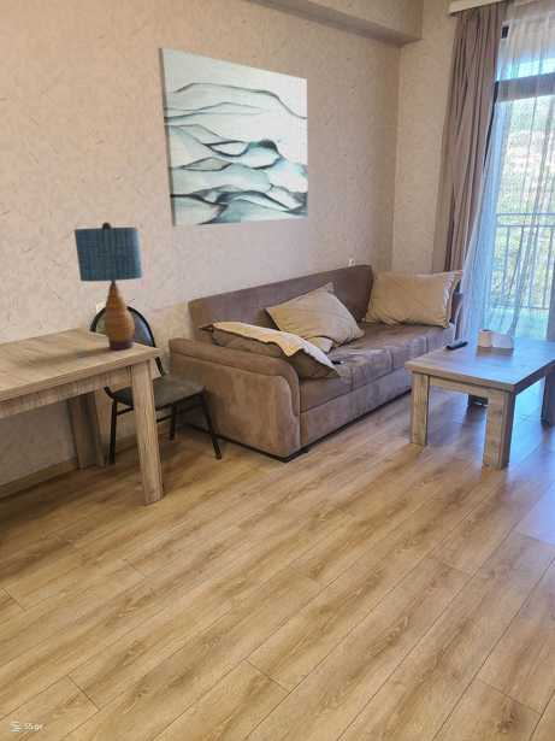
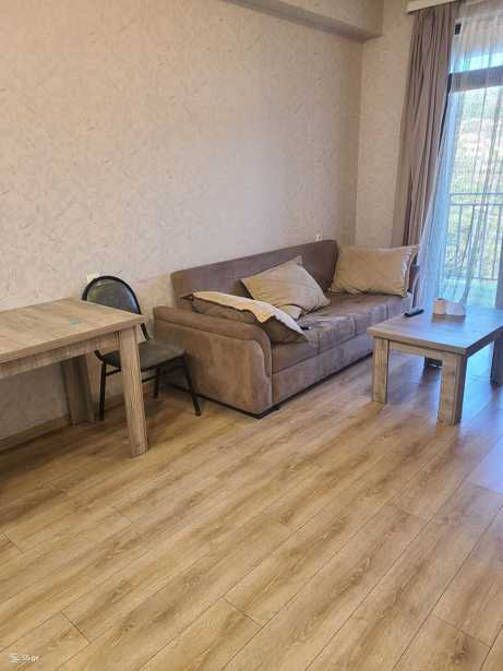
- wall art (244, 146)
- table lamp (112, 287)
